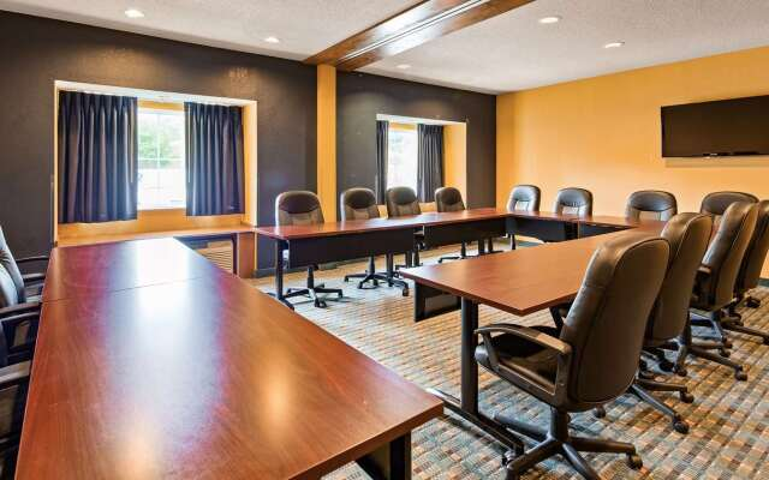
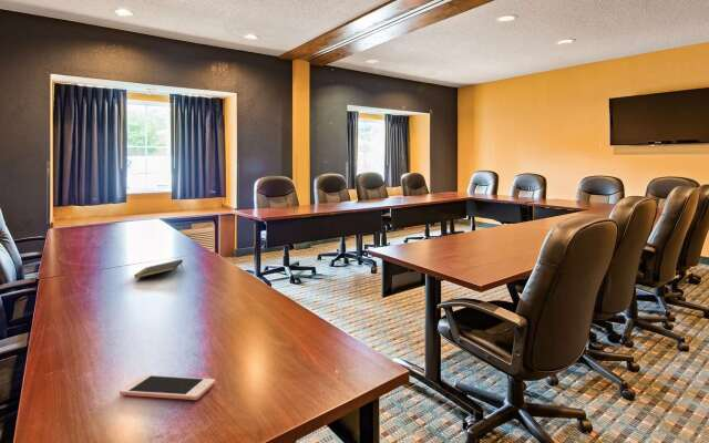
+ notepad (160, 268)
+ cell phone (168, 387)
